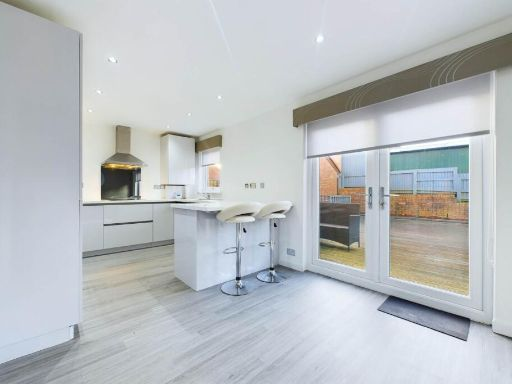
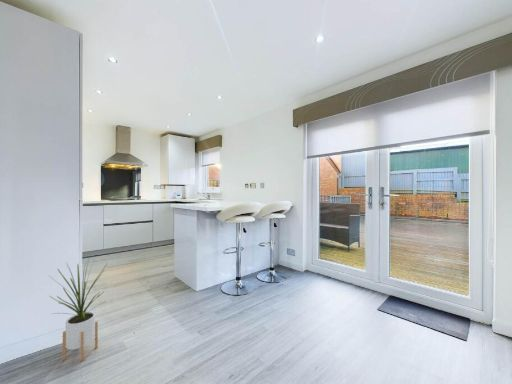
+ house plant (81, 305)
